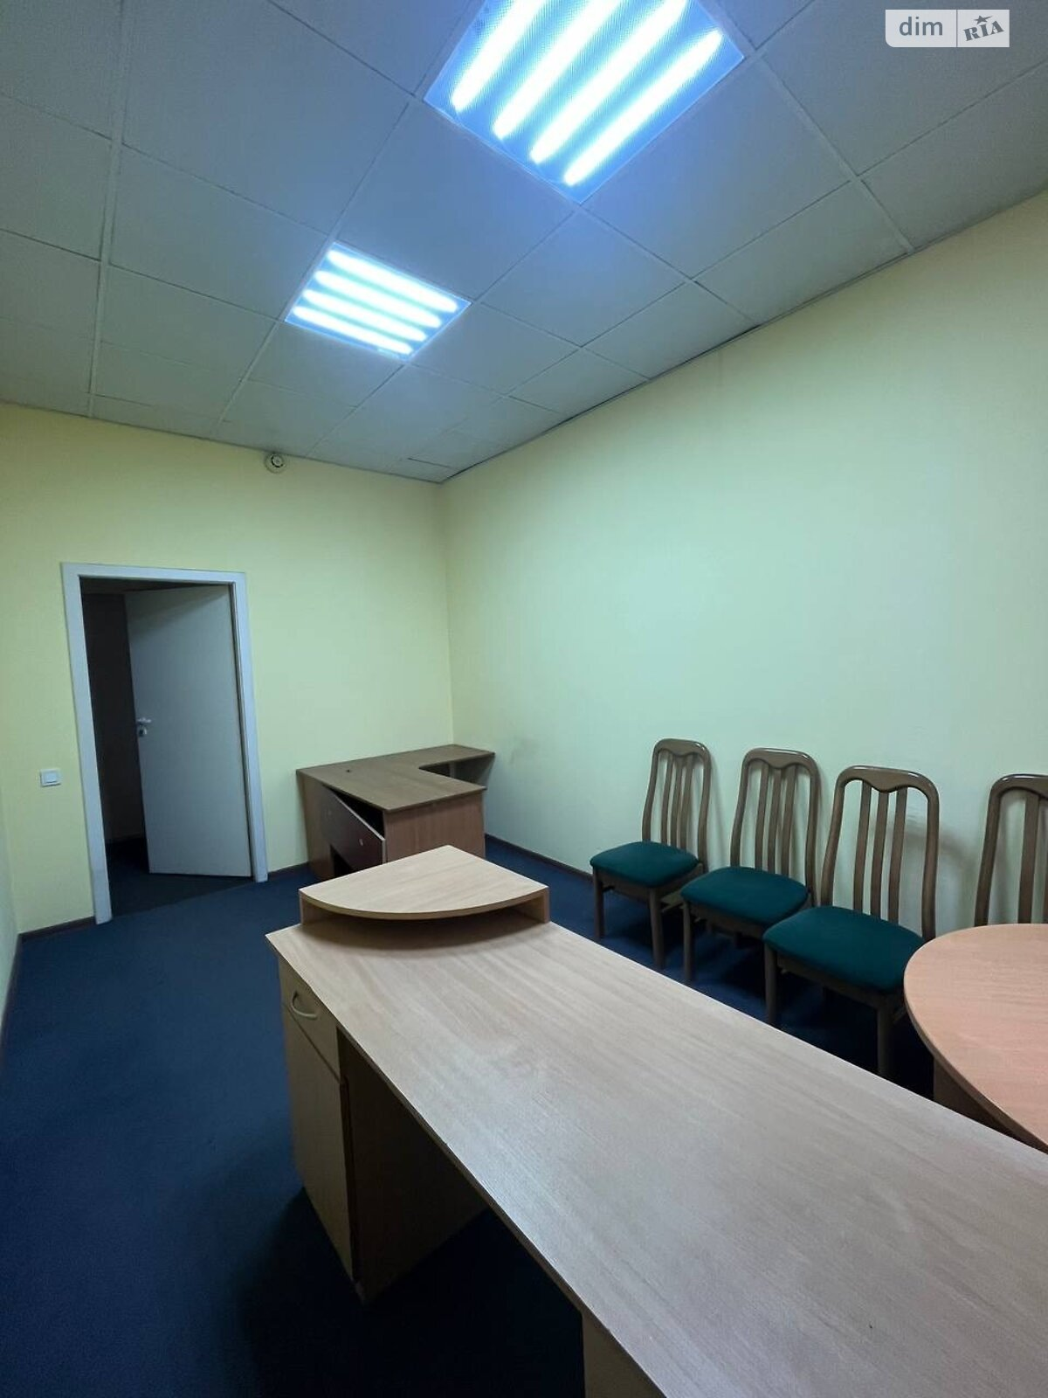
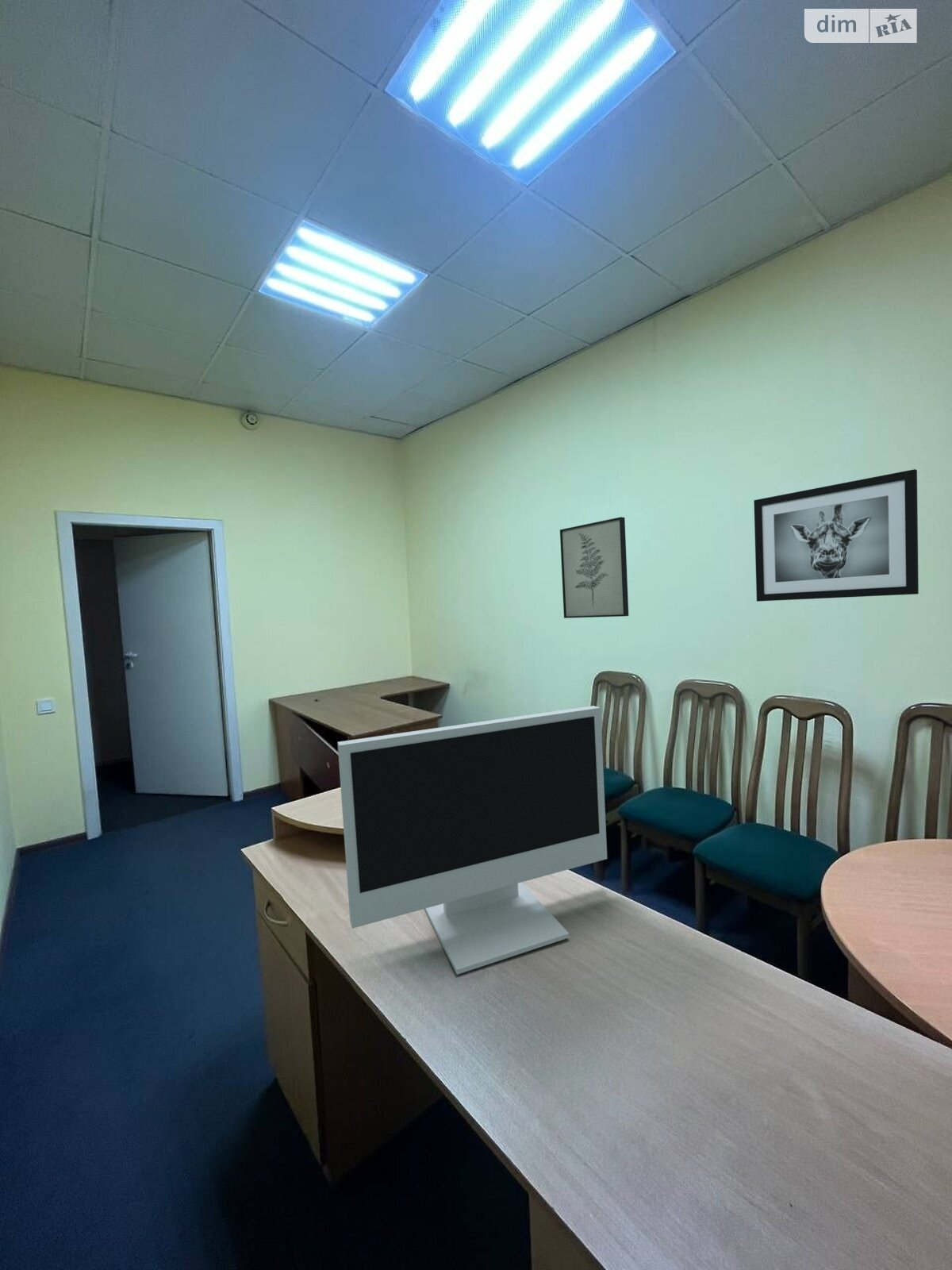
+ wall art (828, 542)
+ monitor (486, 822)
+ wall art (592, 571)
